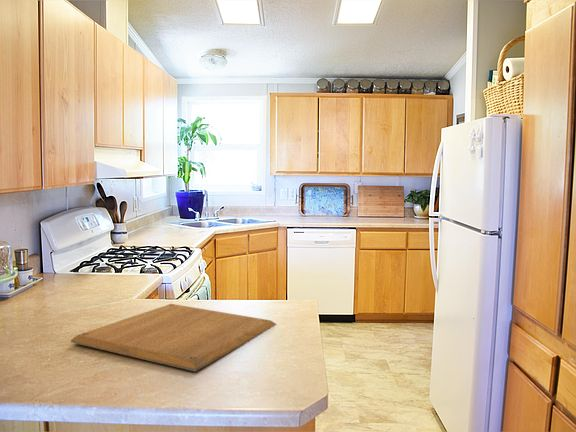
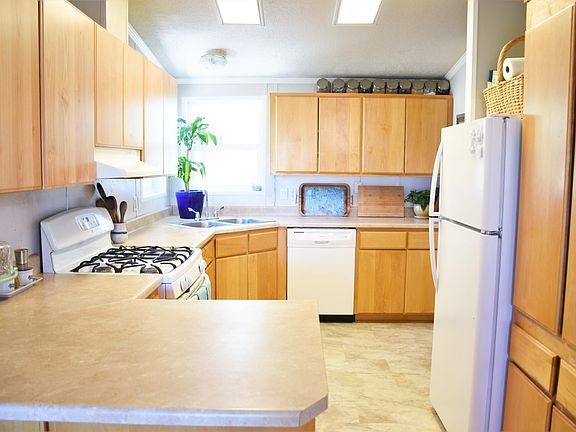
- chopping board (180, 330)
